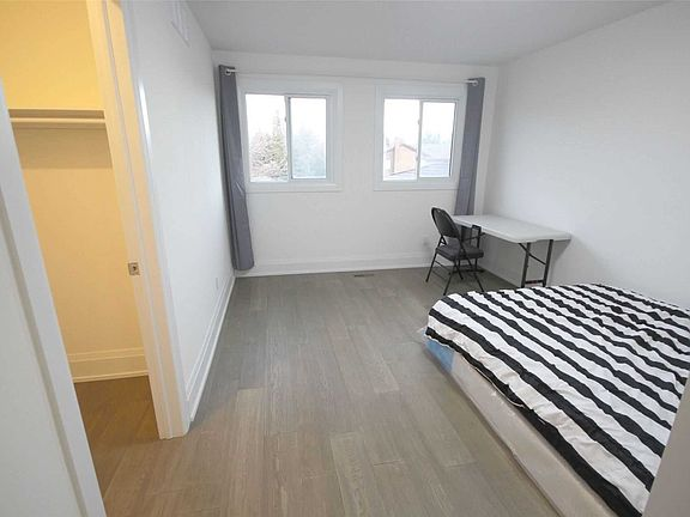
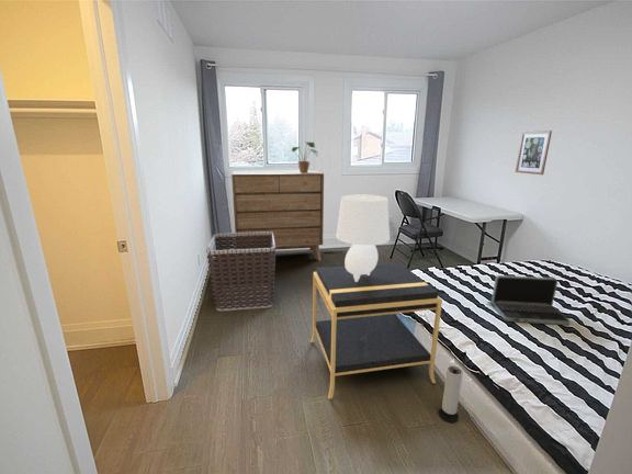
+ dresser (278, 215)
+ clothes hamper (244, 269)
+ speaker (451, 393)
+ potted plant (302, 157)
+ wall art (532, 153)
+ nightstand (369, 320)
+ table lamp (362, 236)
+ laptop (528, 297)
